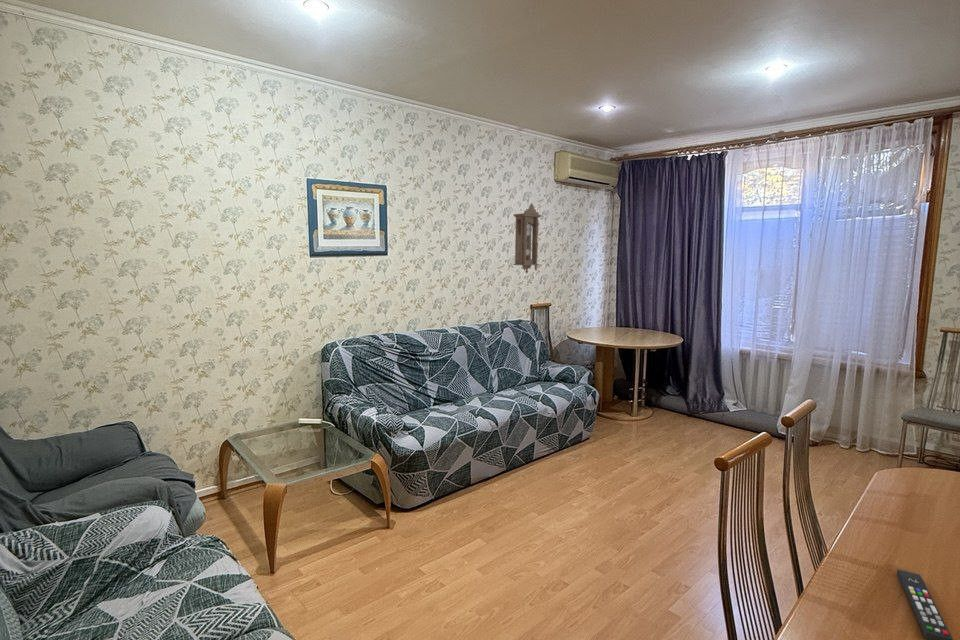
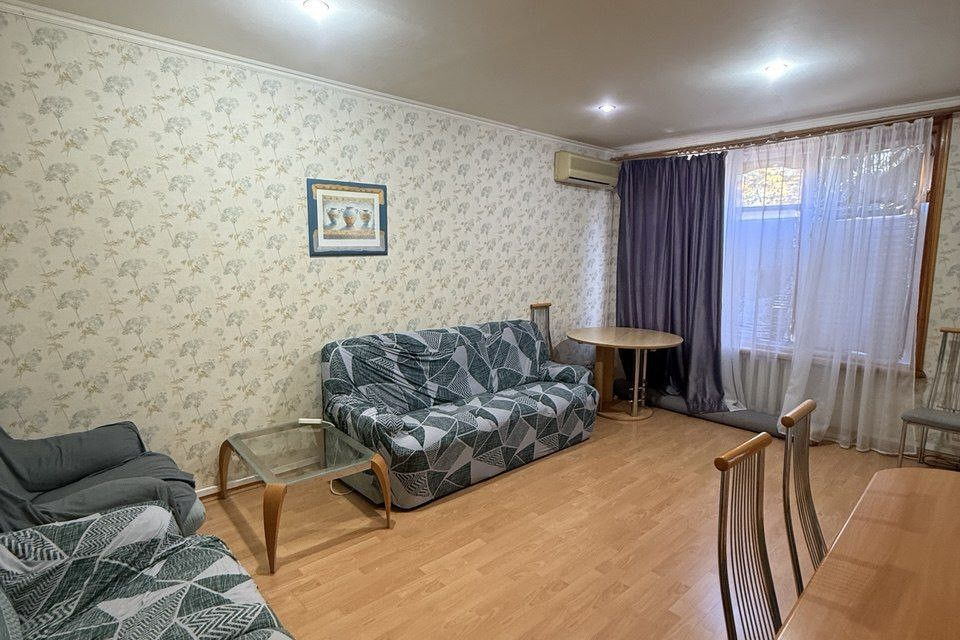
- pendulum clock (527, 238)
- remote control (922, 603)
